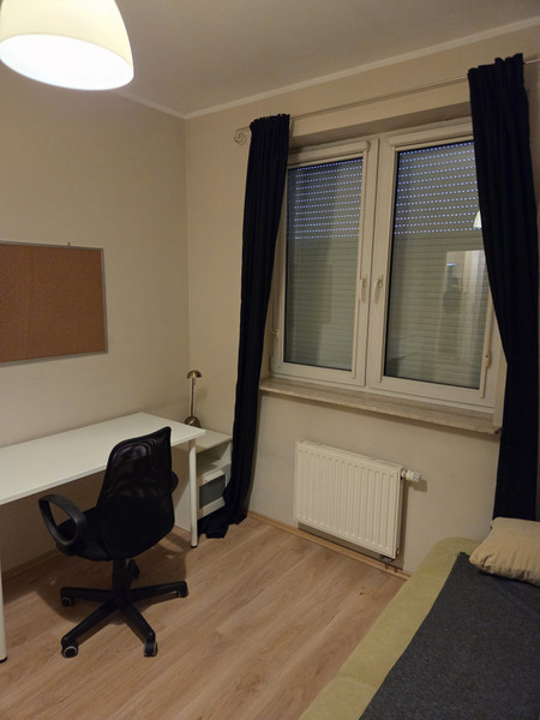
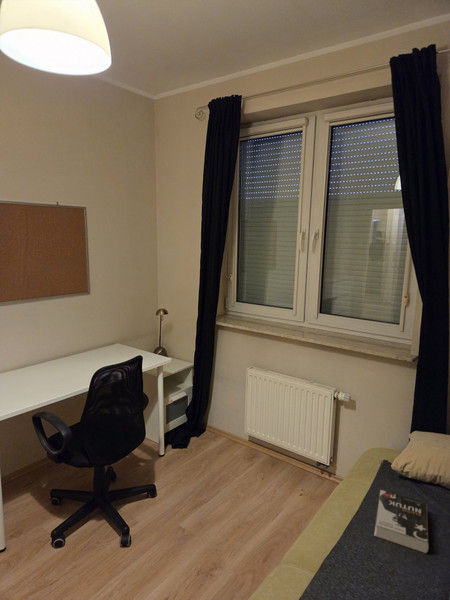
+ book (401, 518)
